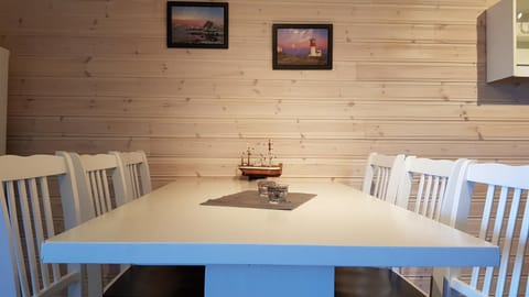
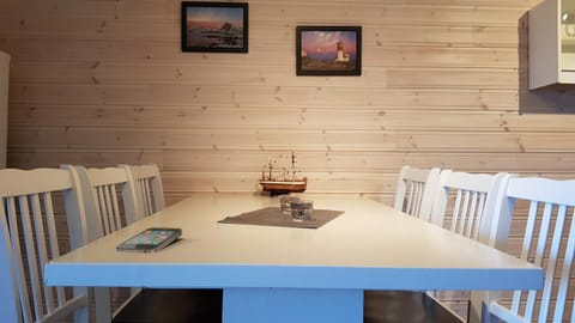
+ smartphone (151, 239)
